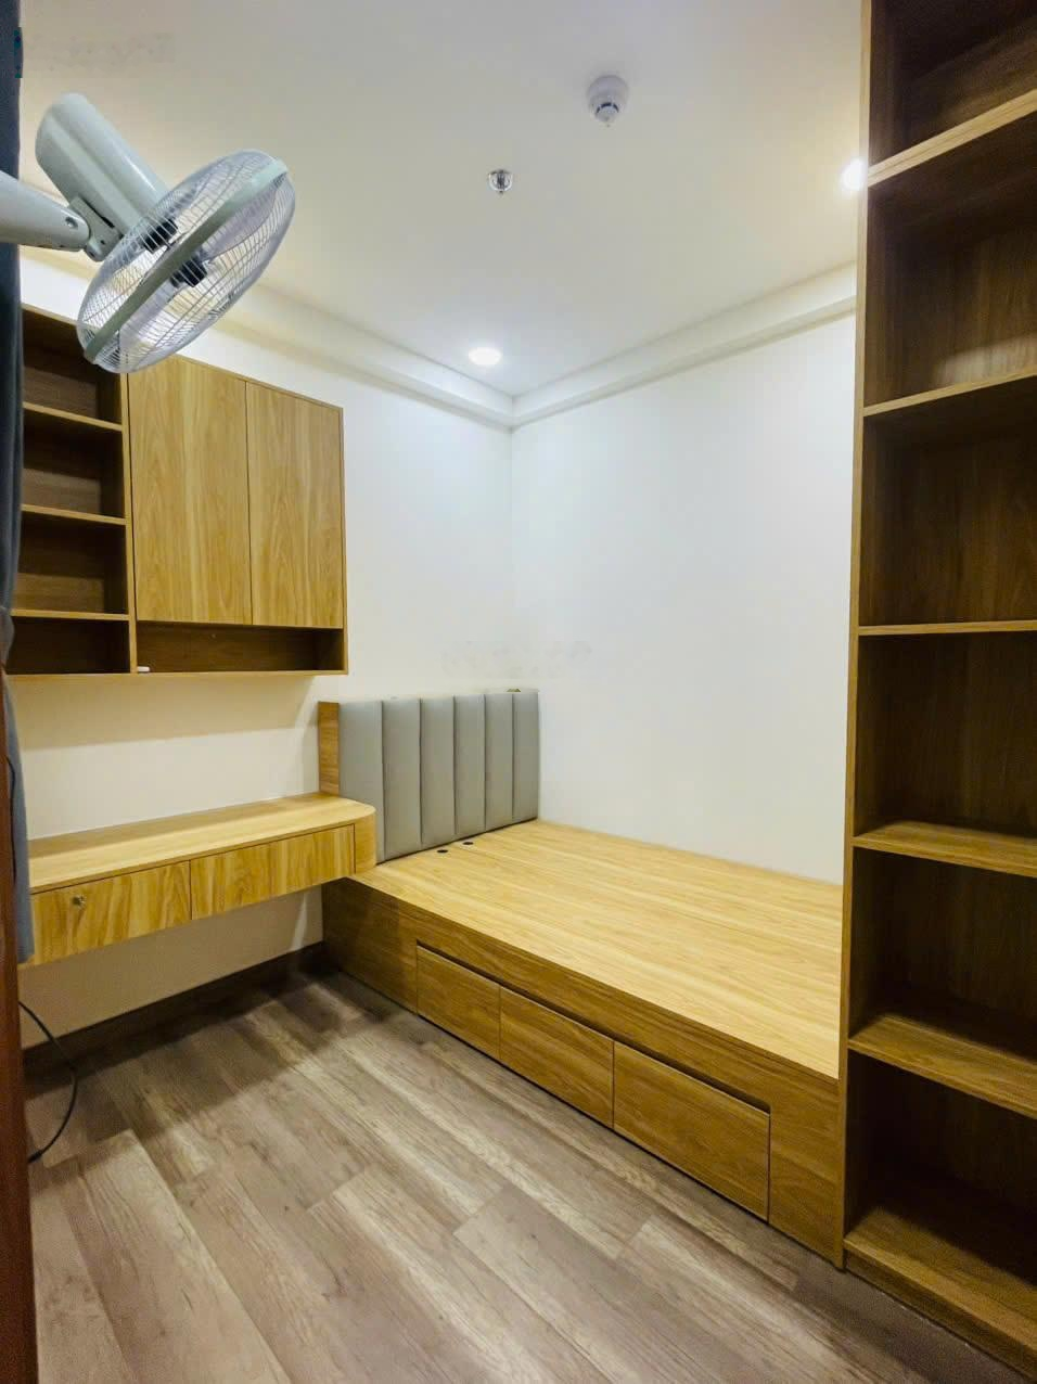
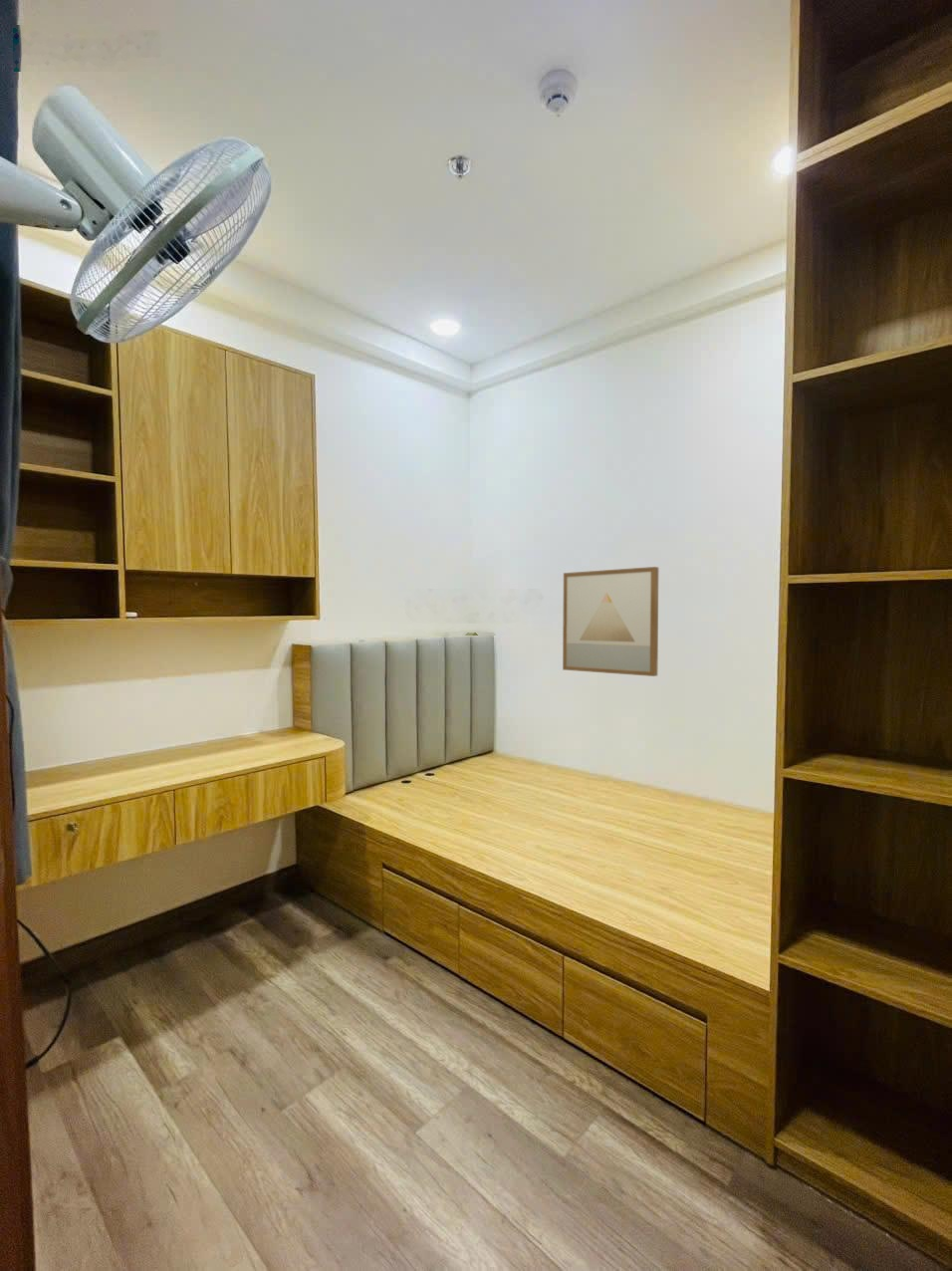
+ wall art (607, 622)
